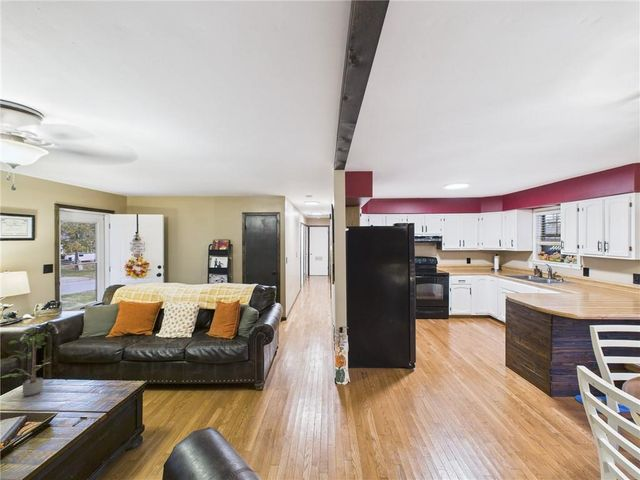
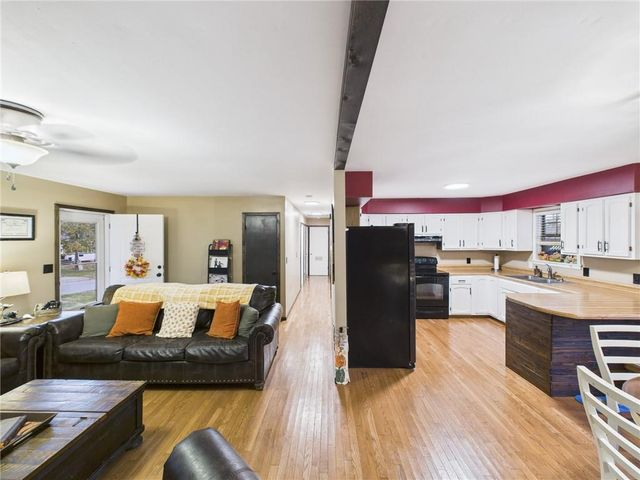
- potted plant (28, 358)
